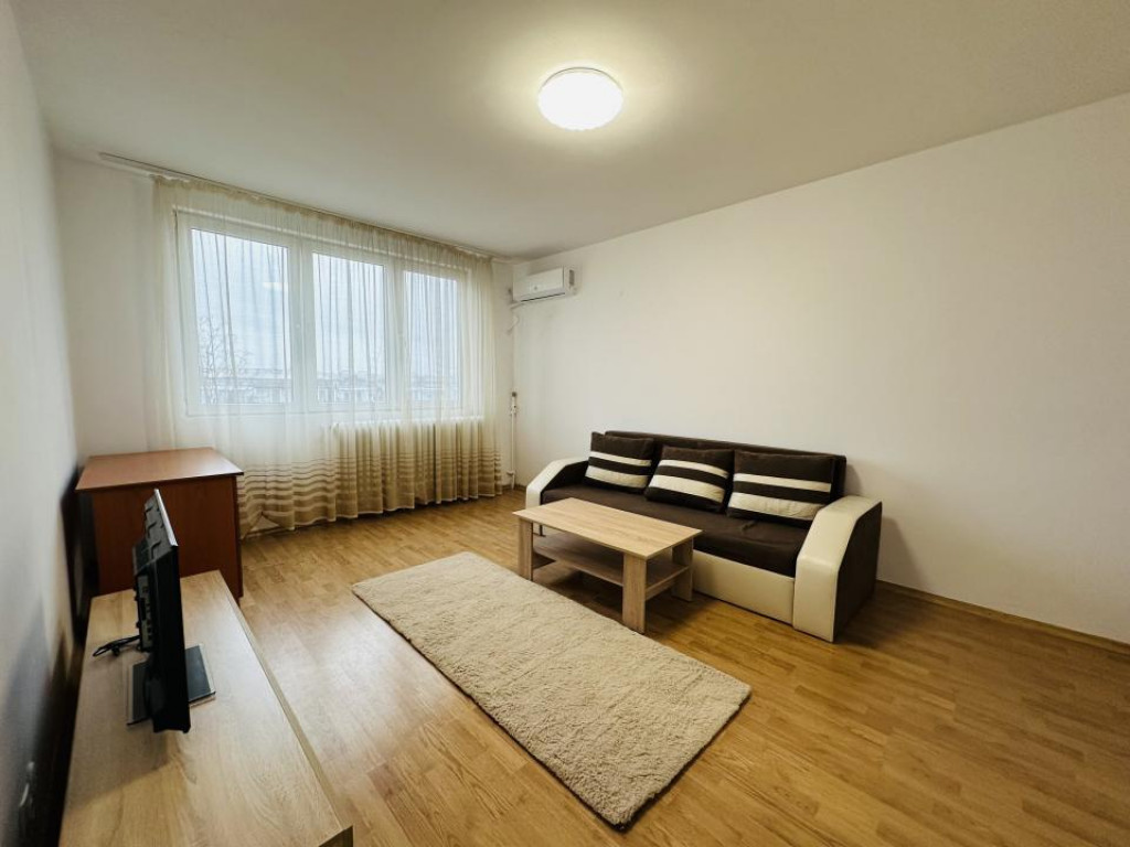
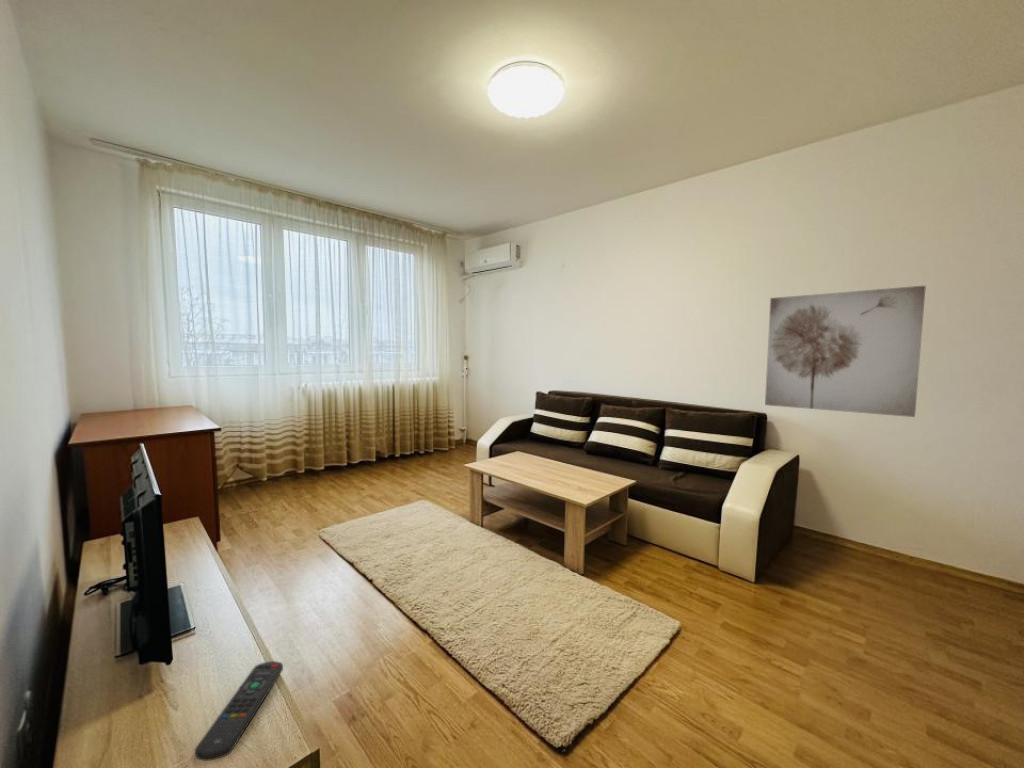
+ remote control (244, 704)
+ wall art (836, 352)
